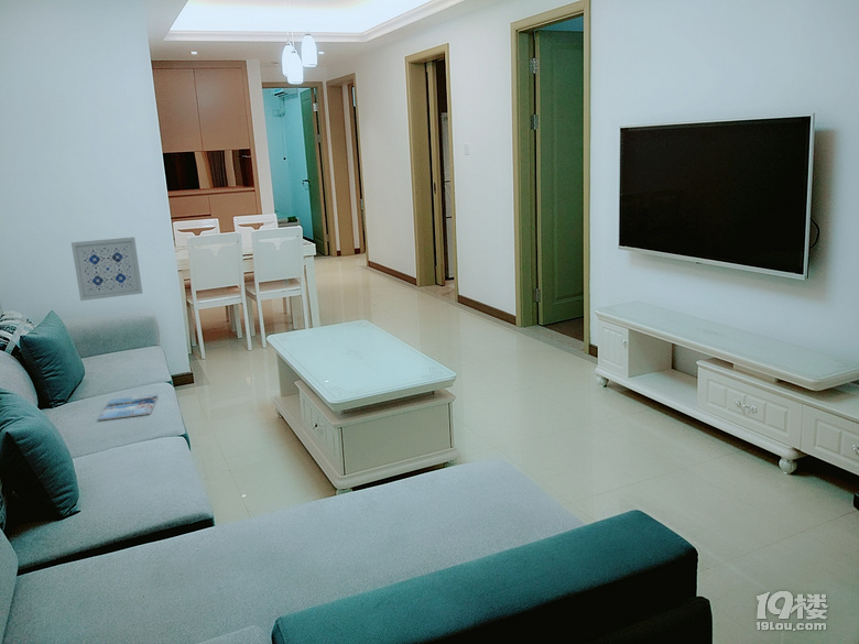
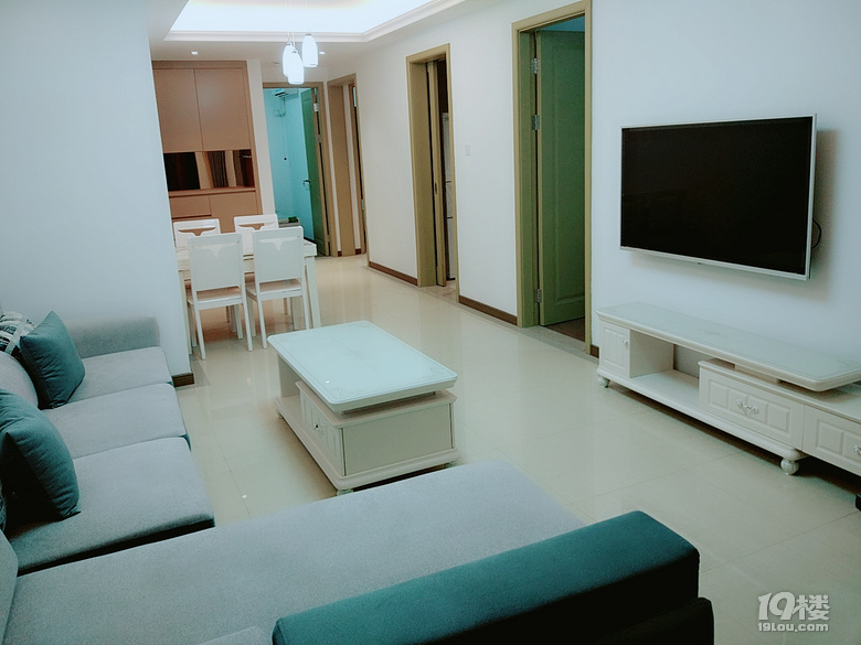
- magazine (129, 406)
- wall art (107, 268)
